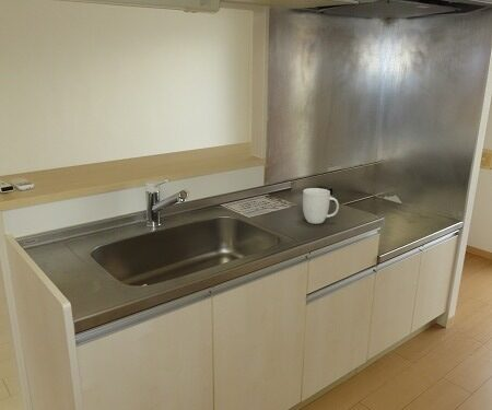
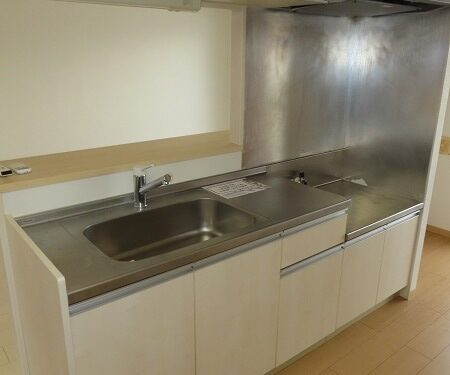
- mug (318, 206)
